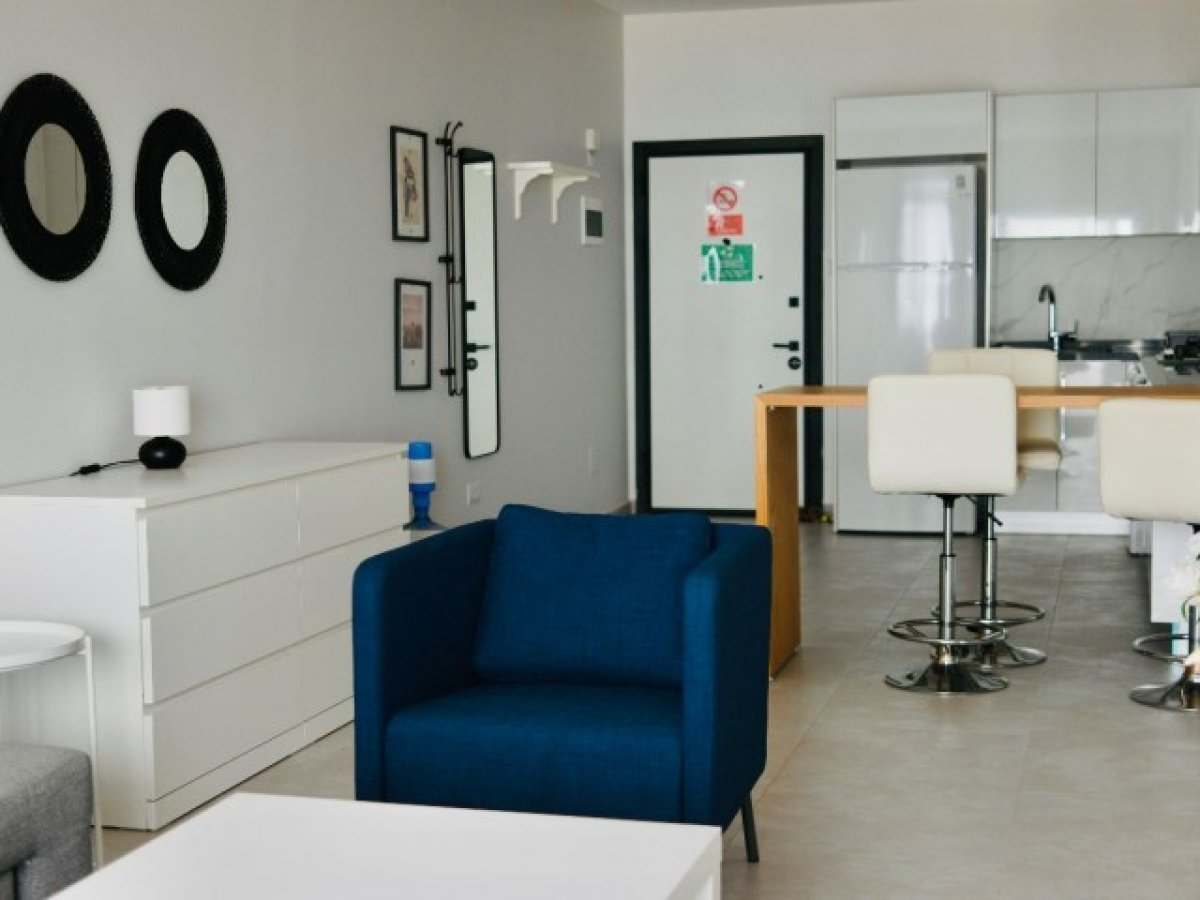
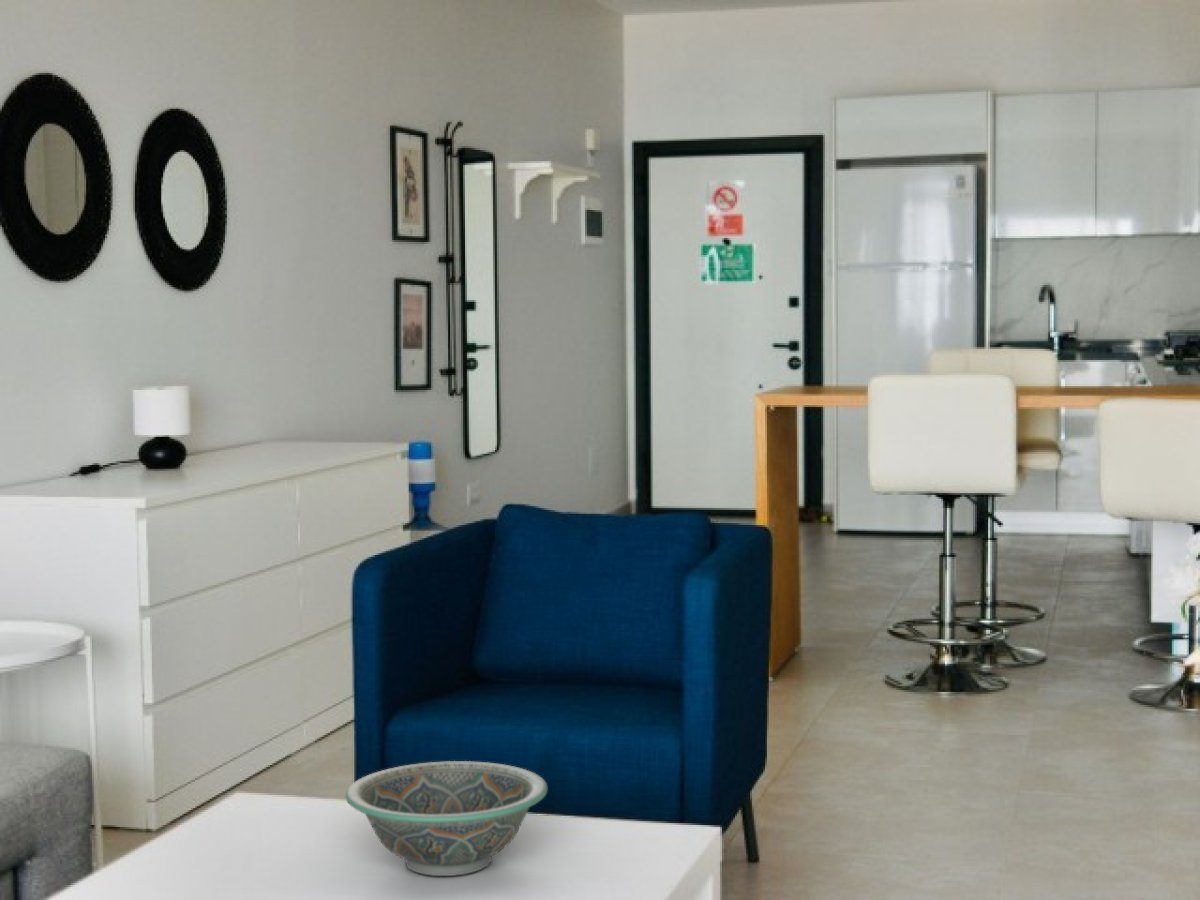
+ decorative bowl (447, 825)
